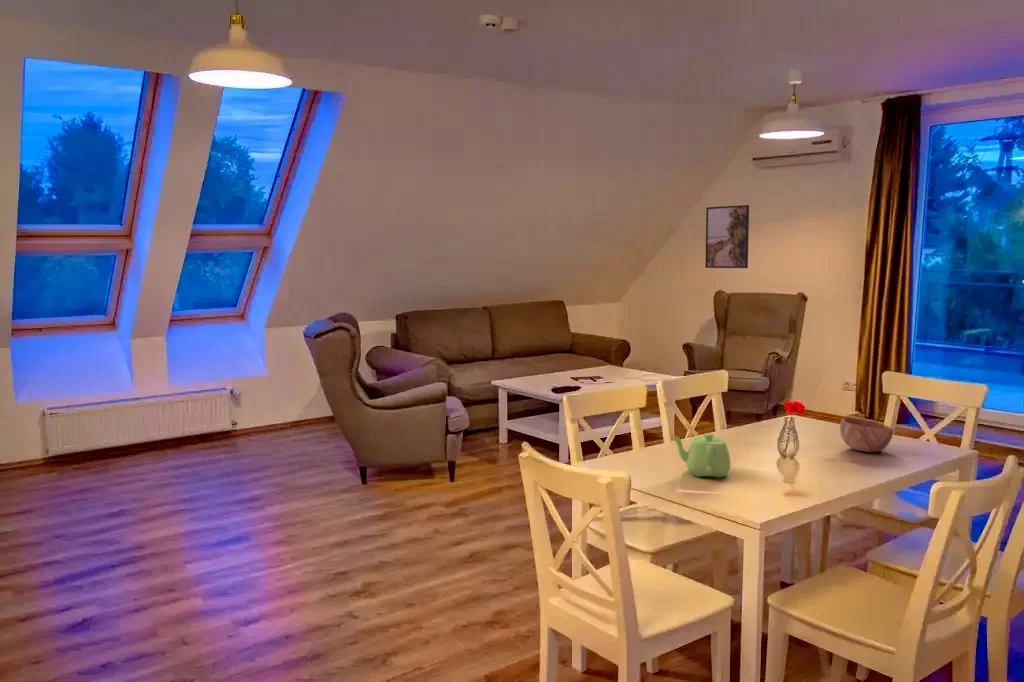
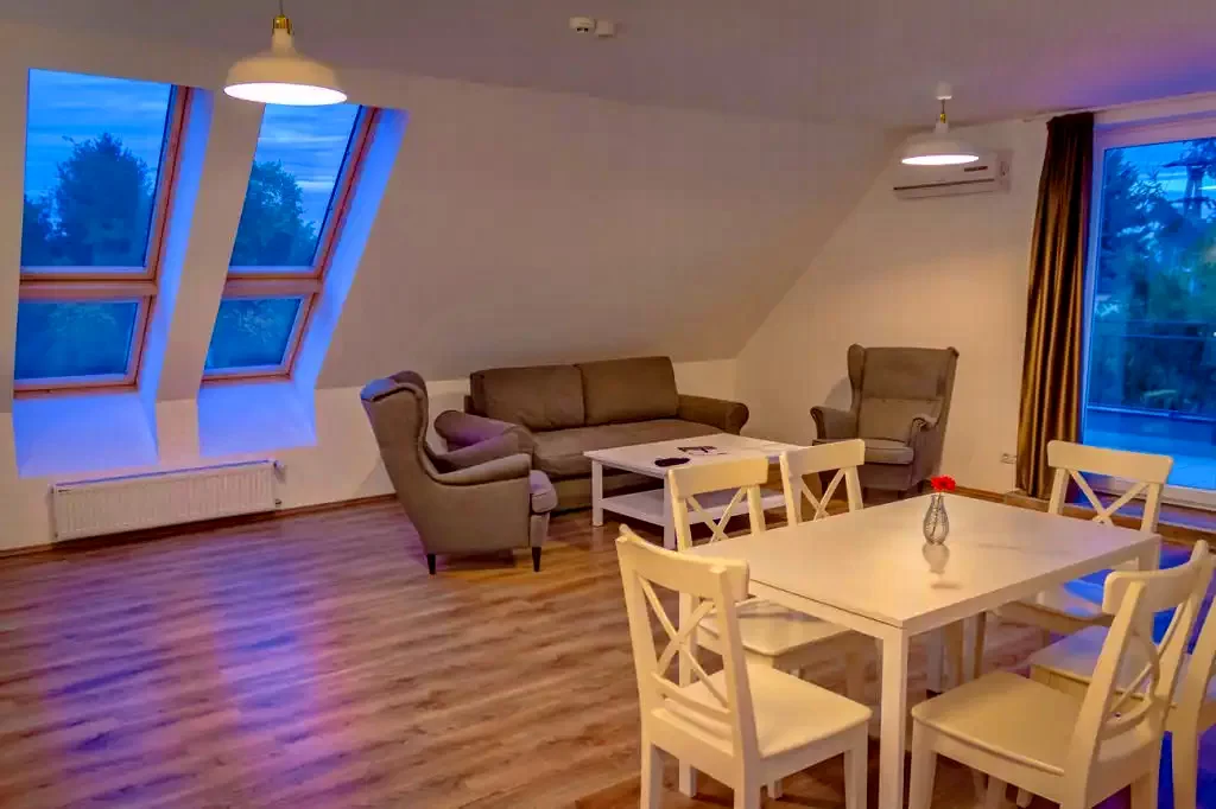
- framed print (726, 237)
- teapot (699, 453)
- bowl (866, 435)
